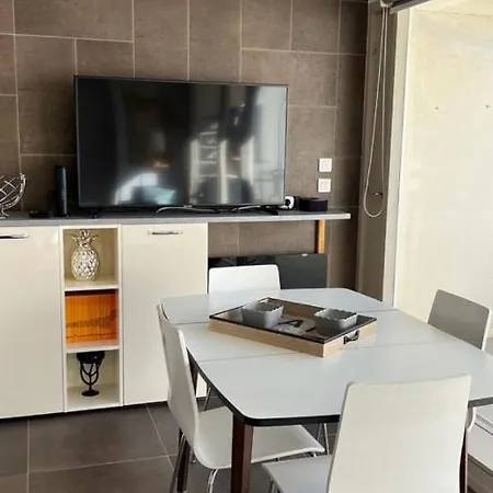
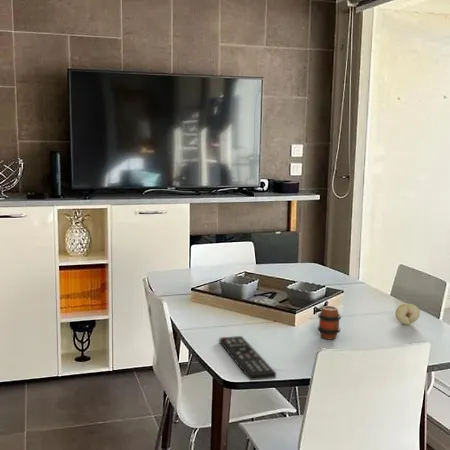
+ fruit (407, 314)
+ remote control (245, 355)
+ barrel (329, 322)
